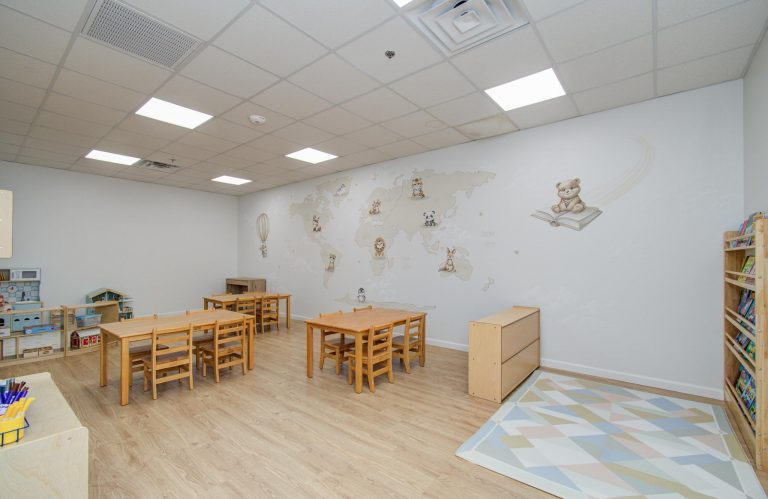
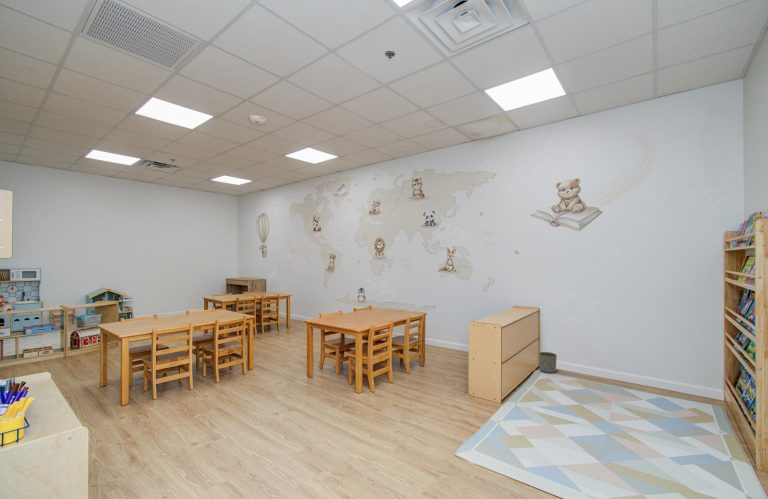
+ planter (547, 362)
